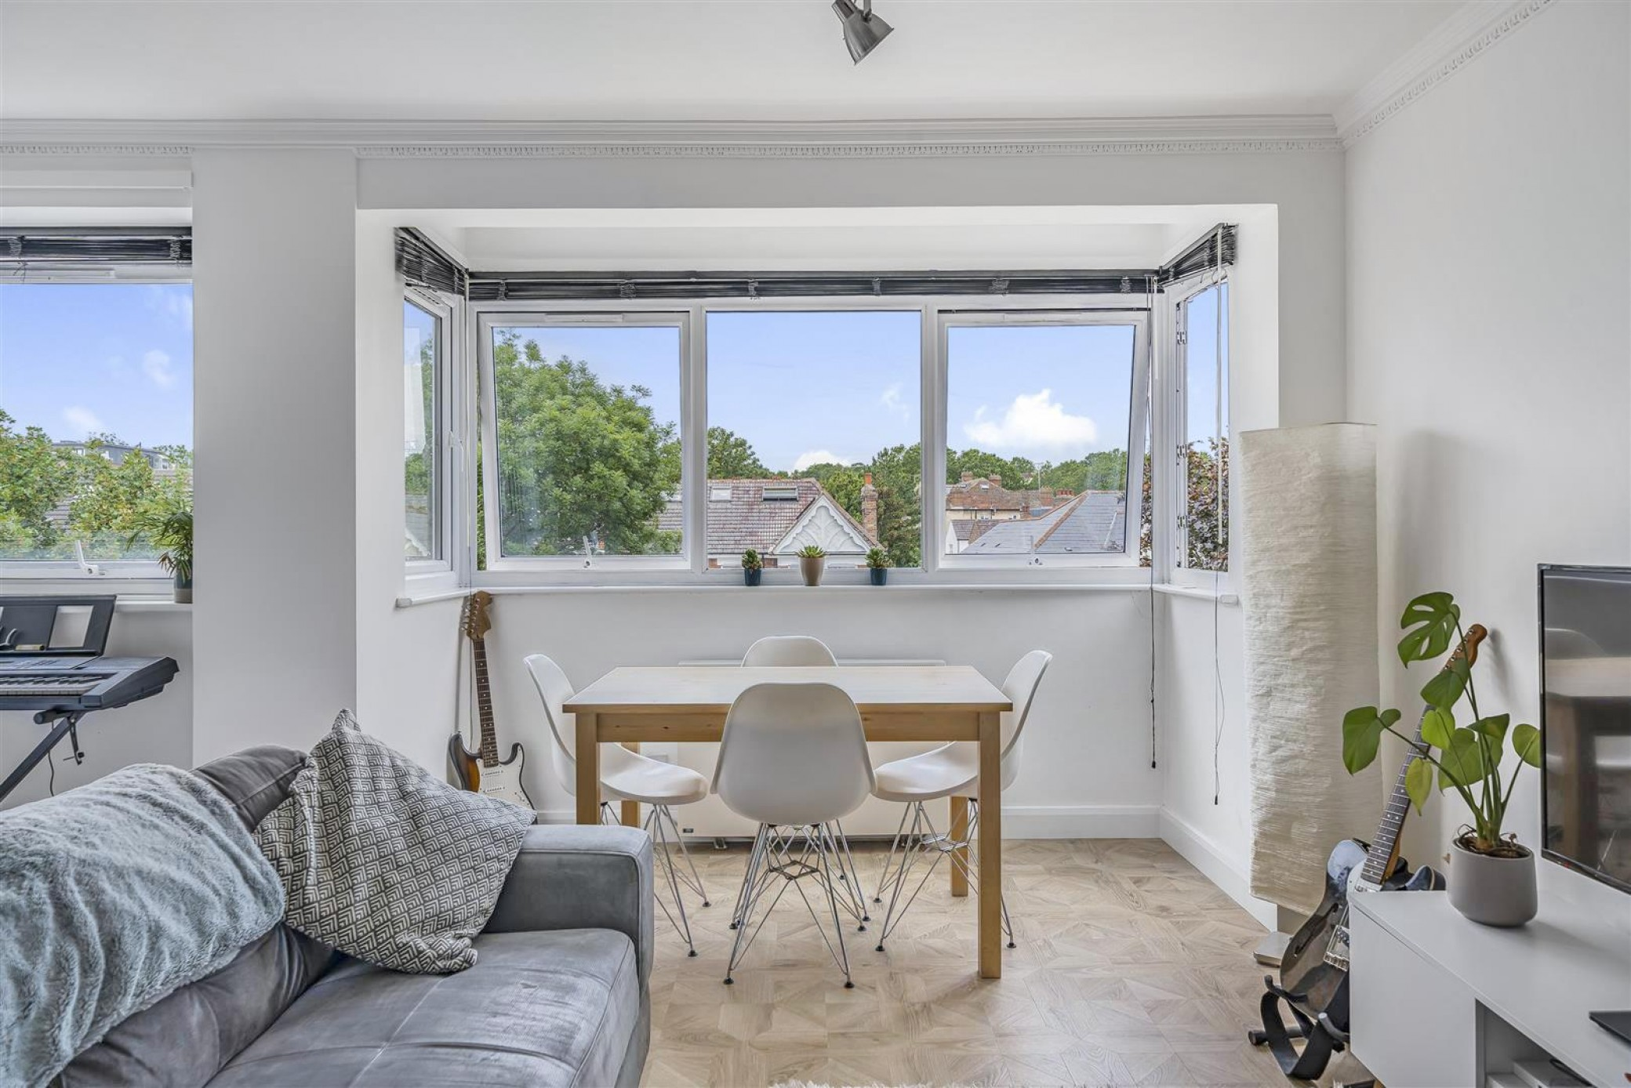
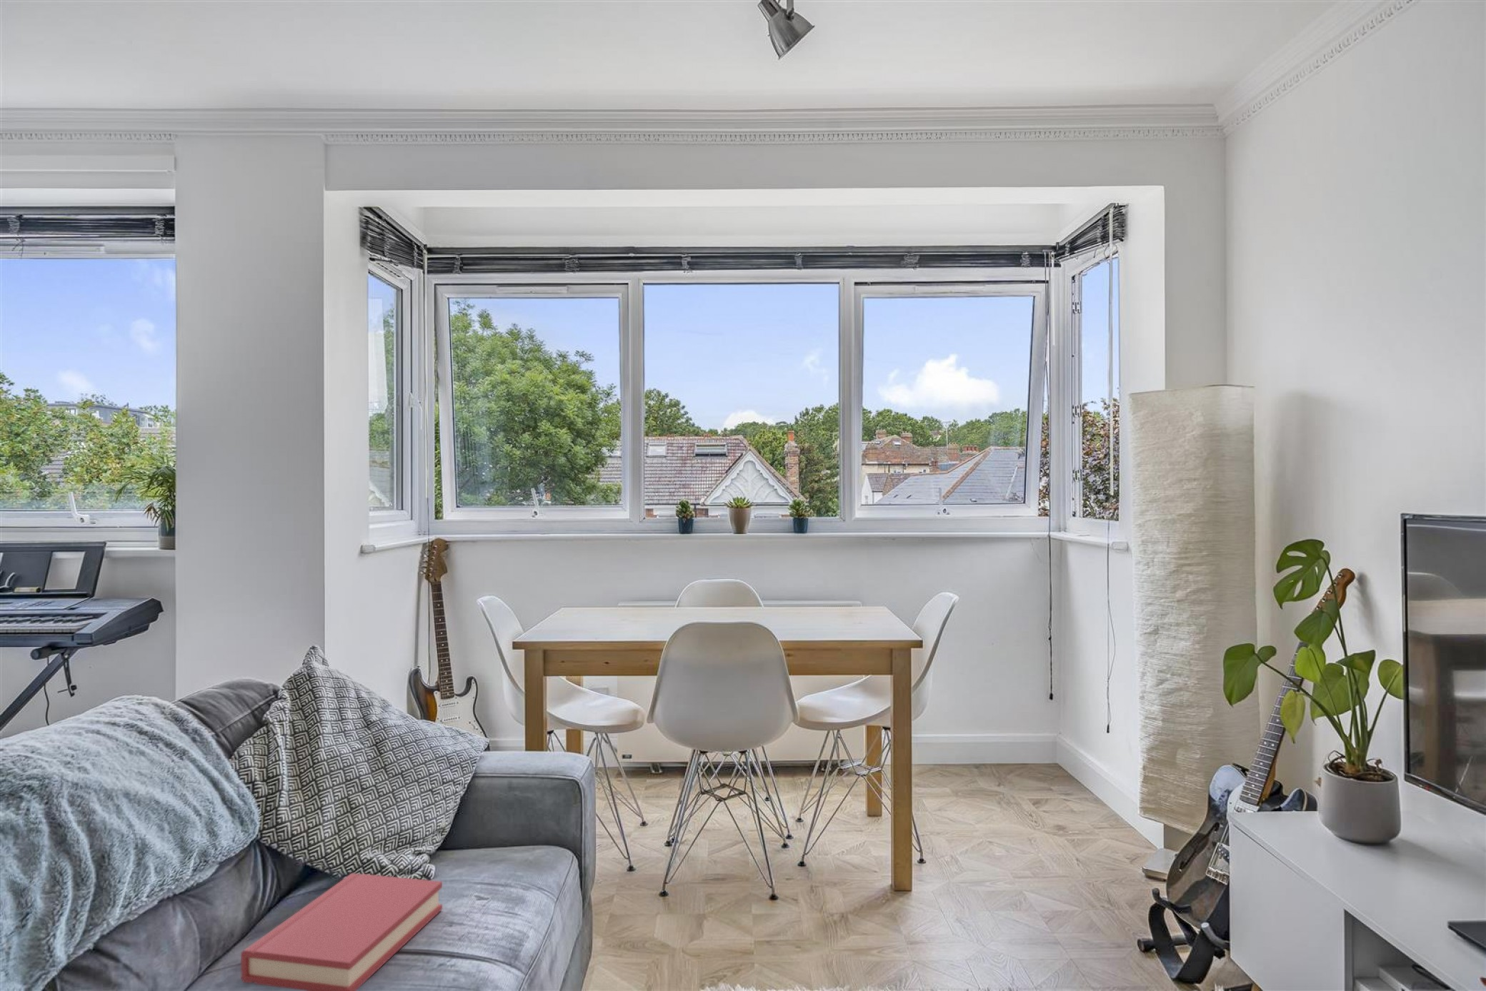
+ hardback book (350, 928)
